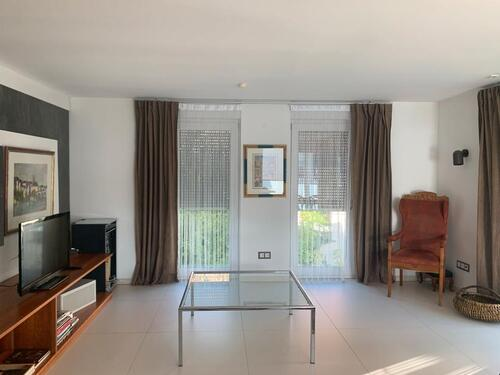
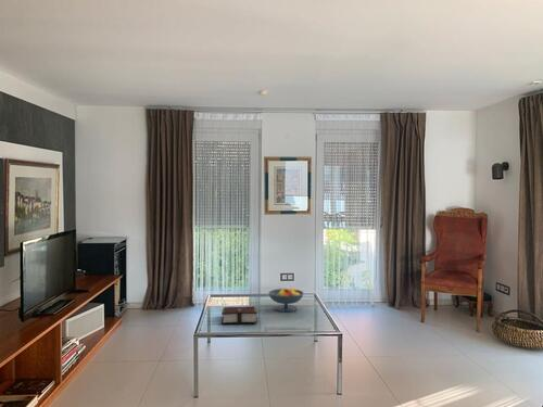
+ book (239, 314)
+ fruit bowl (286, 297)
